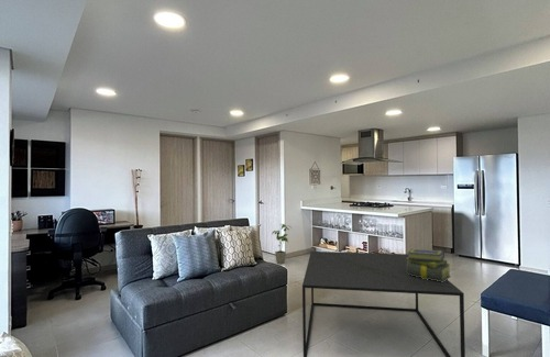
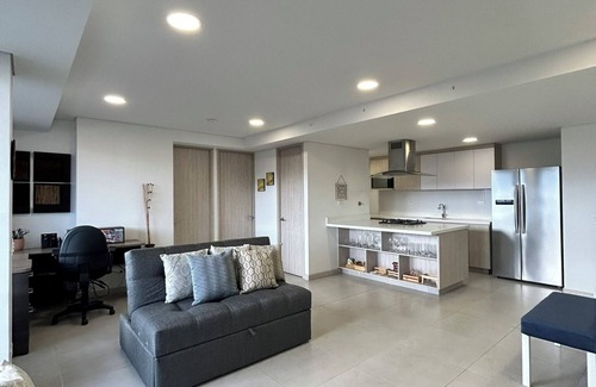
- coffee table (370, 306)
- stack of books (427, 263)
- house plant (283, 241)
